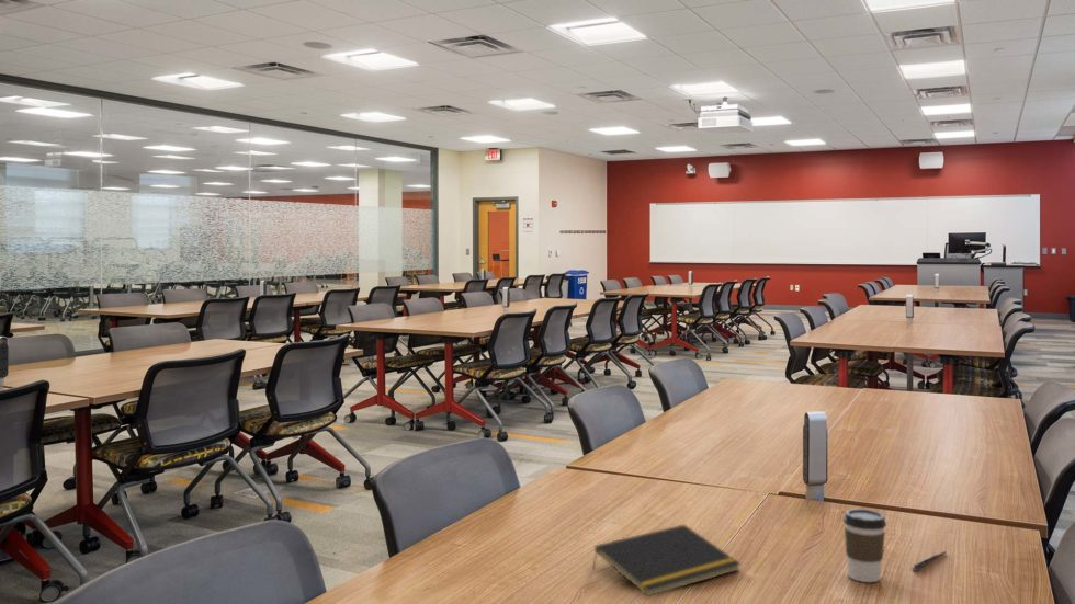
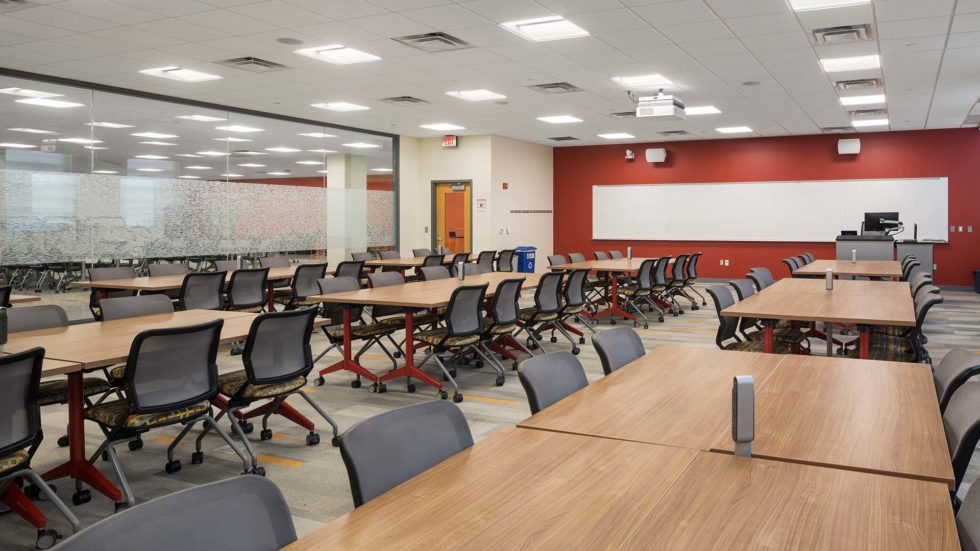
- pen (929, 558)
- notepad (667, 557)
- coffee cup (863, 545)
